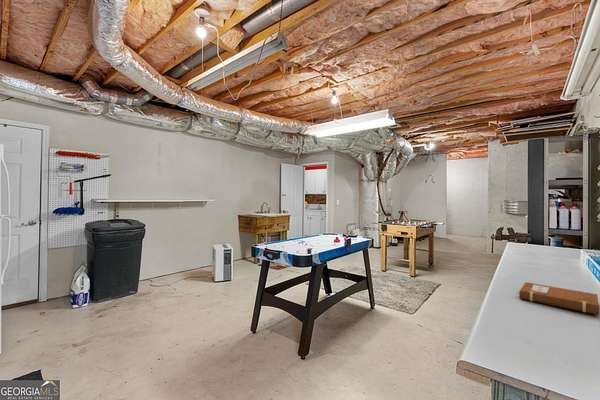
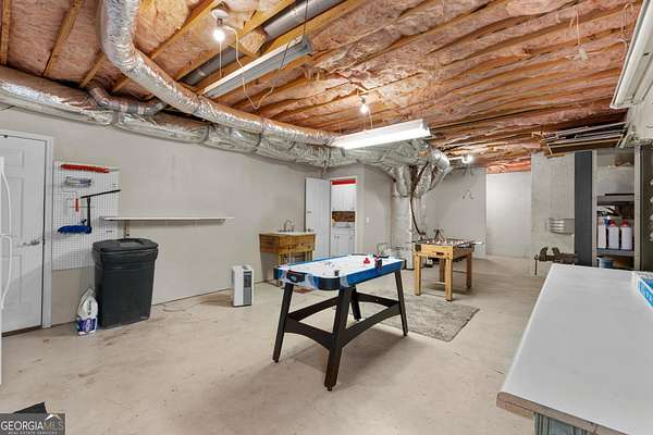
- notebook (555, 296)
